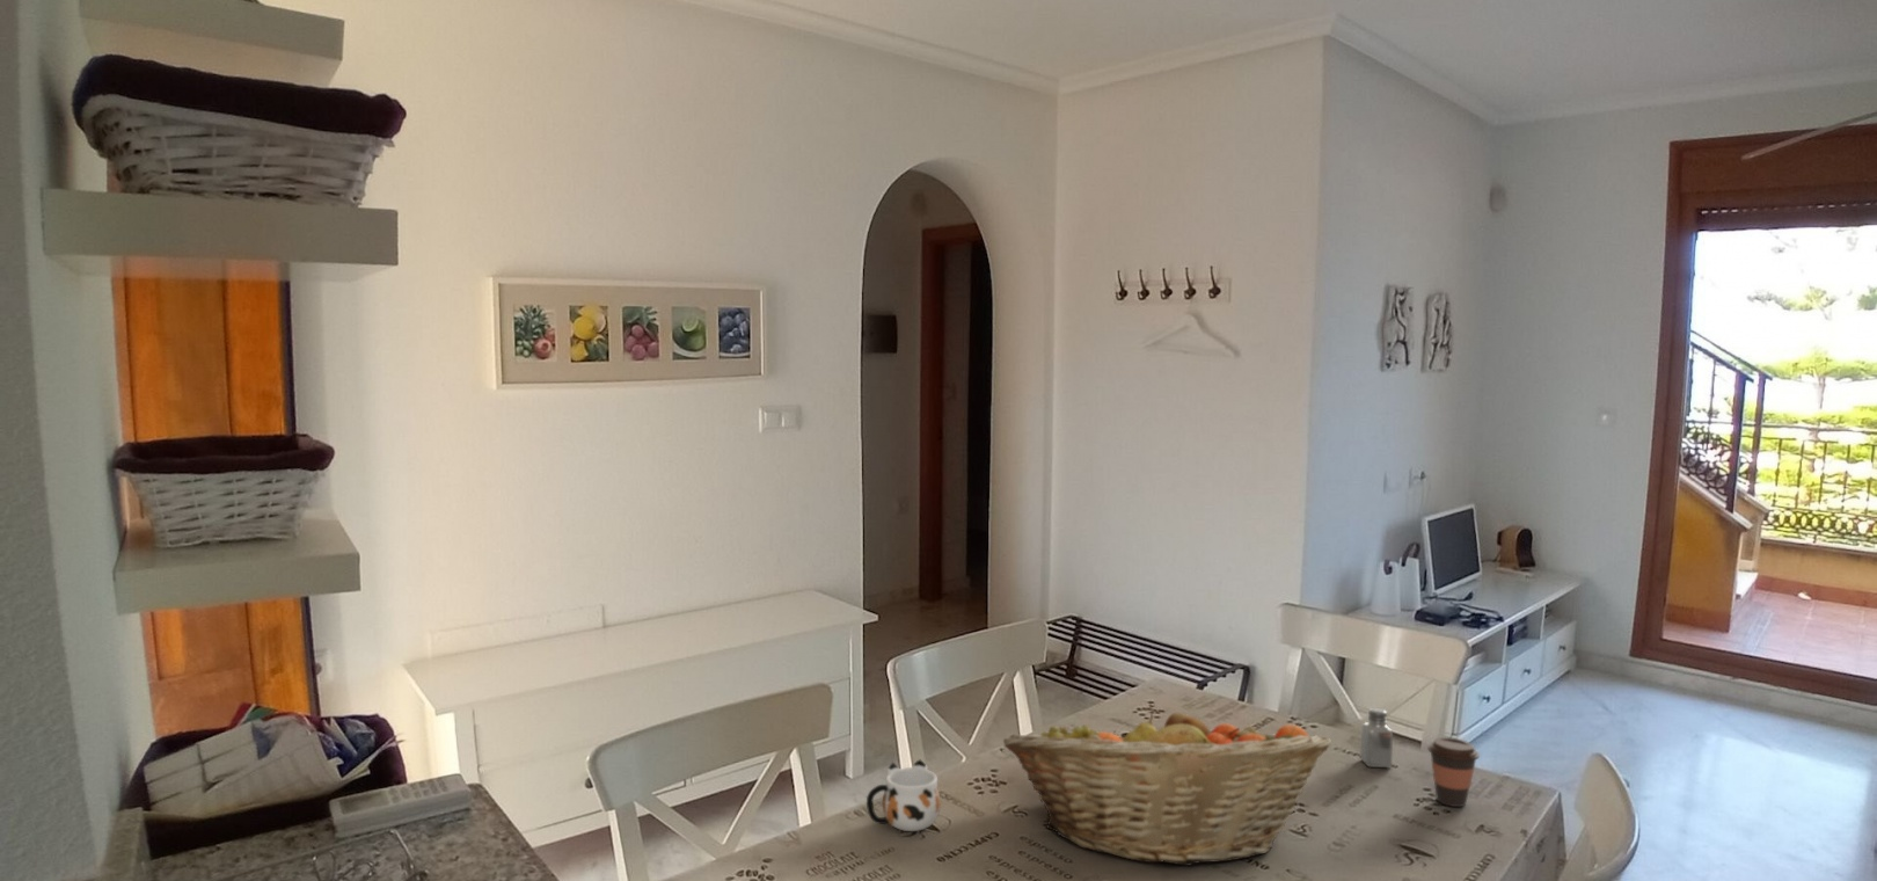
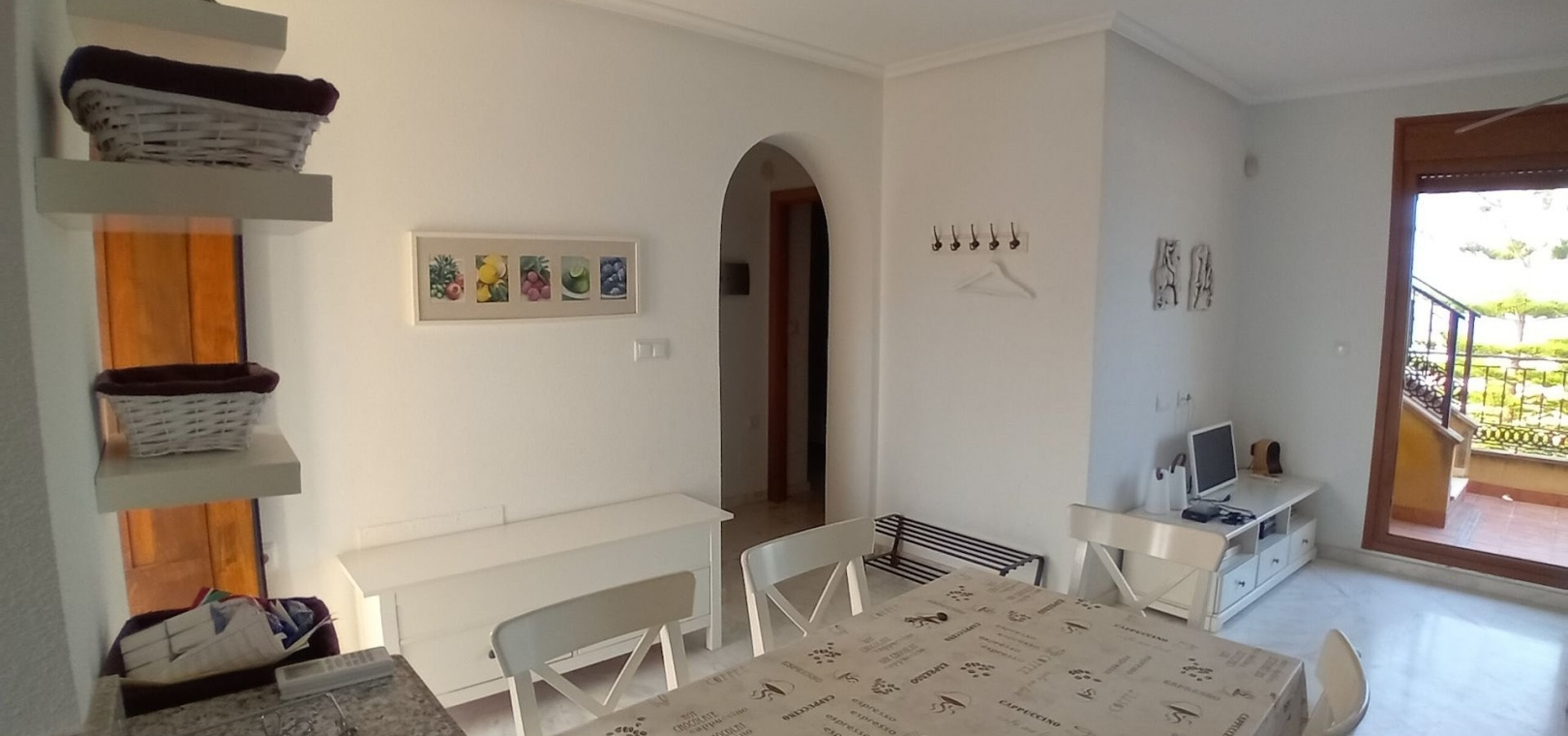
- mug (903, 796)
- saltshaker (1377, 736)
- coffee cup (1452, 772)
- fruit basket (1162, 766)
